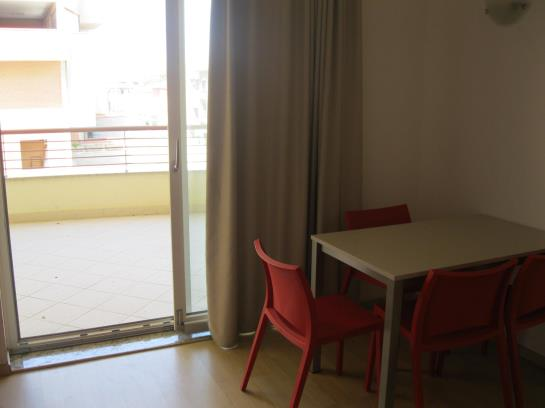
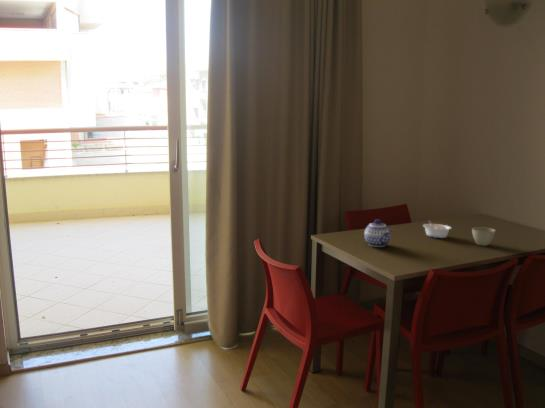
+ flower pot (483, 236)
+ teapot (377, 232)
+ legume (435, 230)
